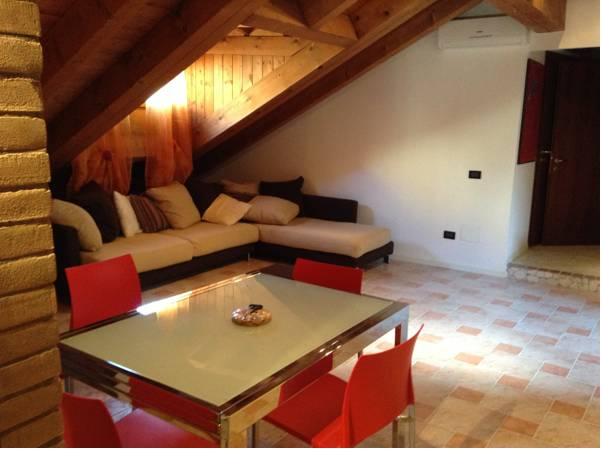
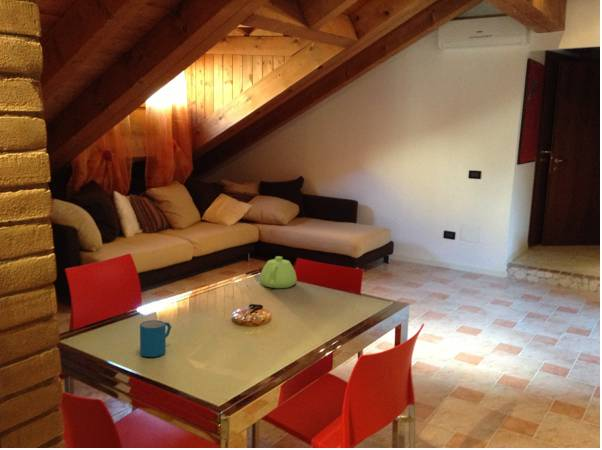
+ teapot (277, 271)
+ mug (157, 336)
